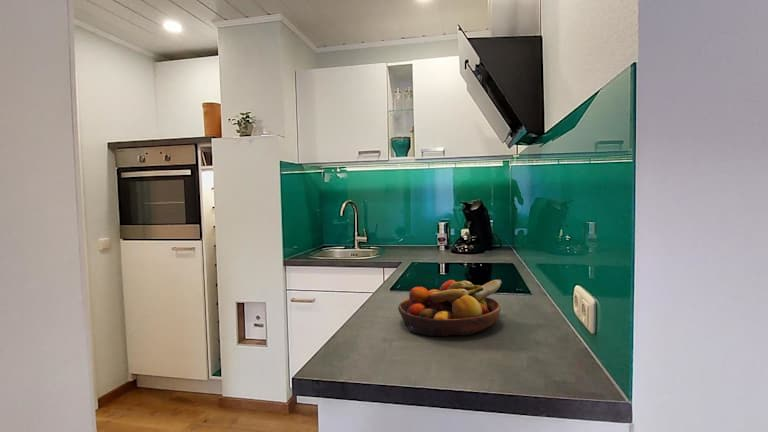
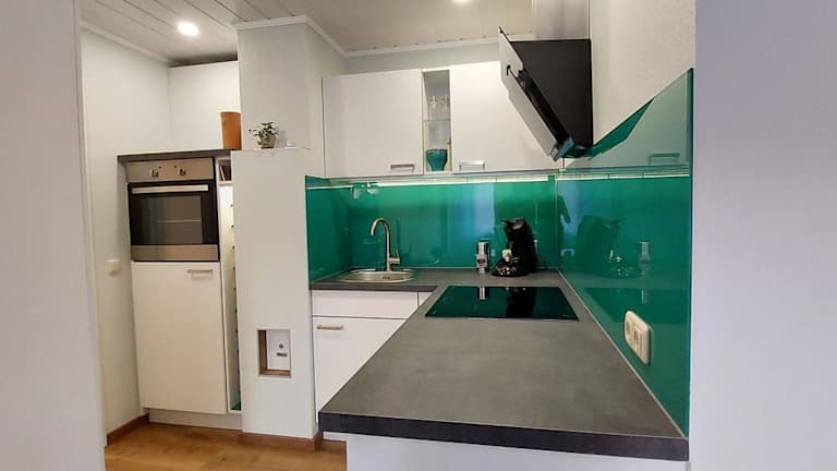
- fruit bowl (449, 300)
